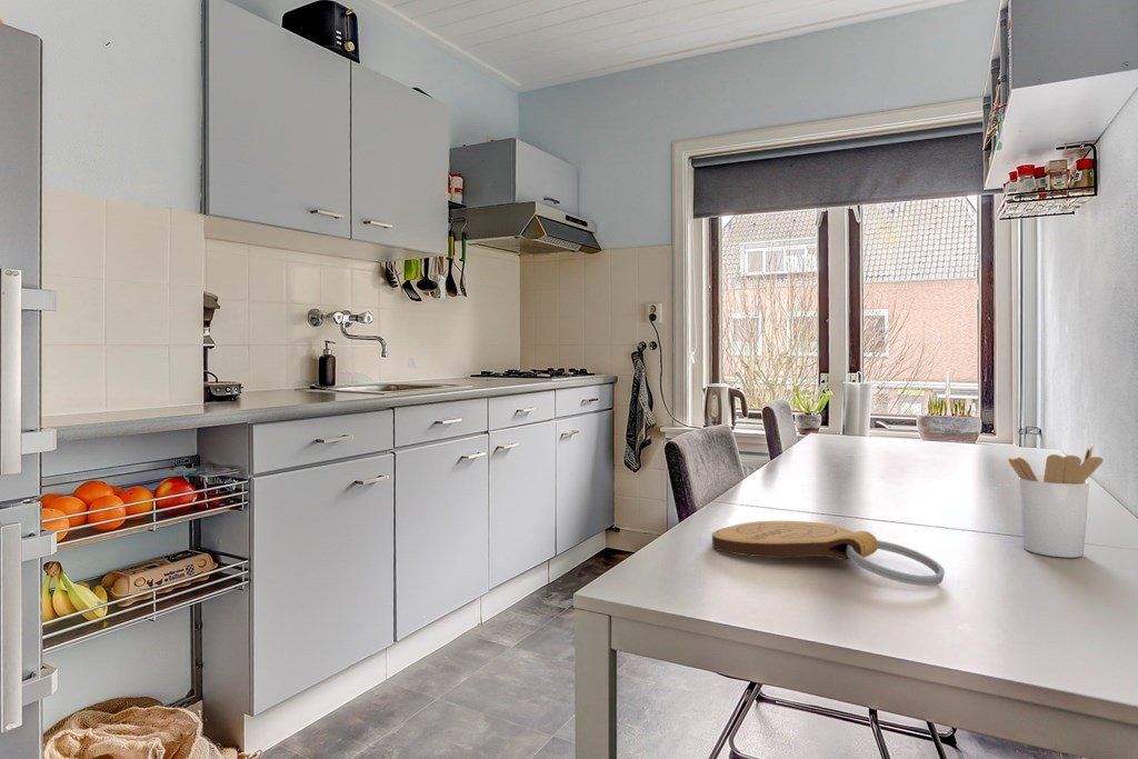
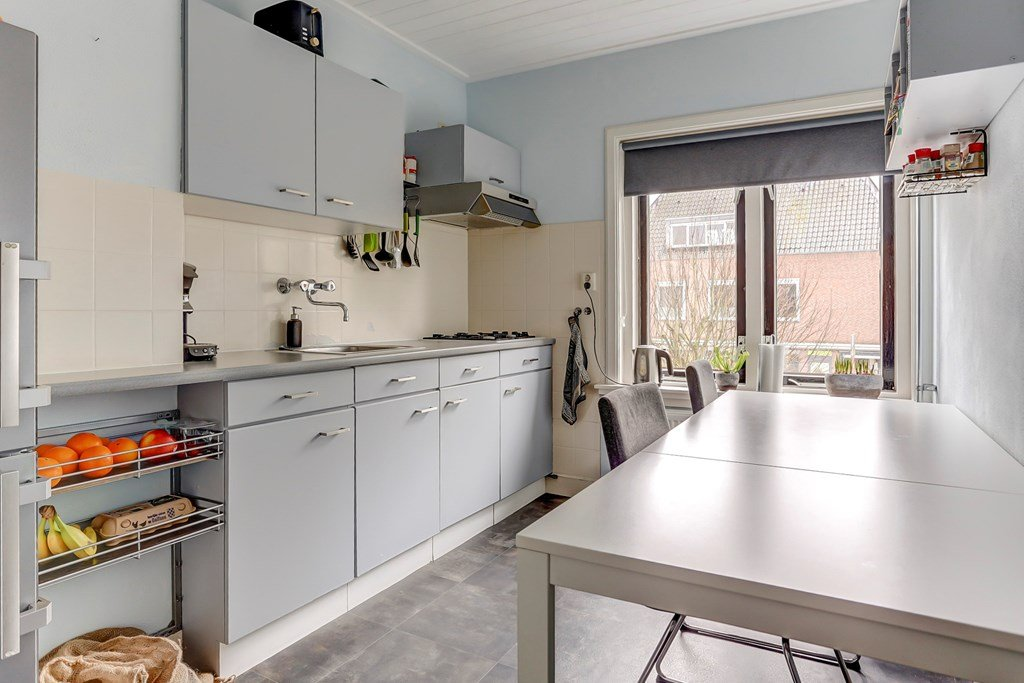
- utensil holder (1059, 500)
- key chain (822, 542)
